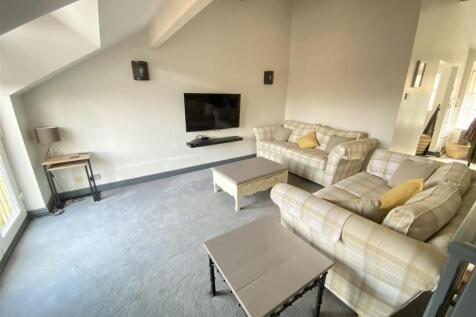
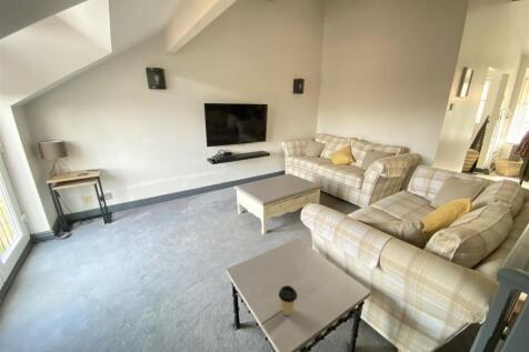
+ coffee cup (287, 301)
